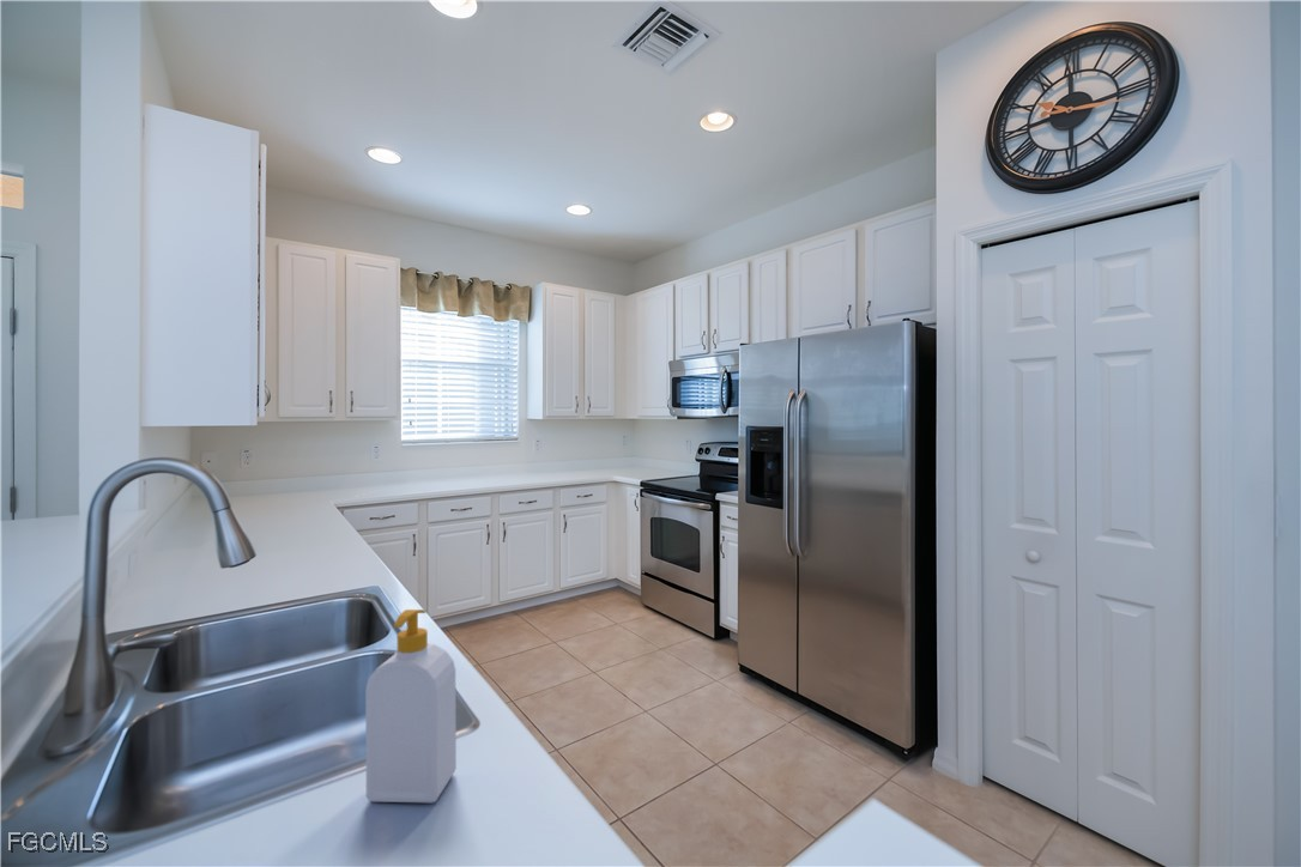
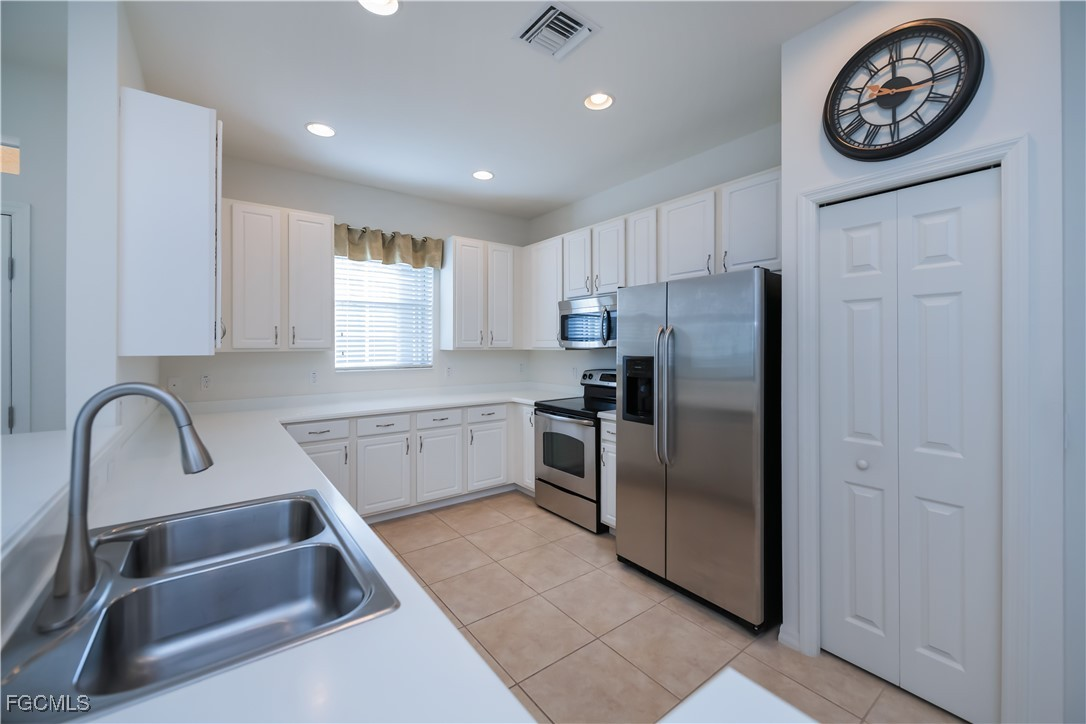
- soap bottle (411, 699)
